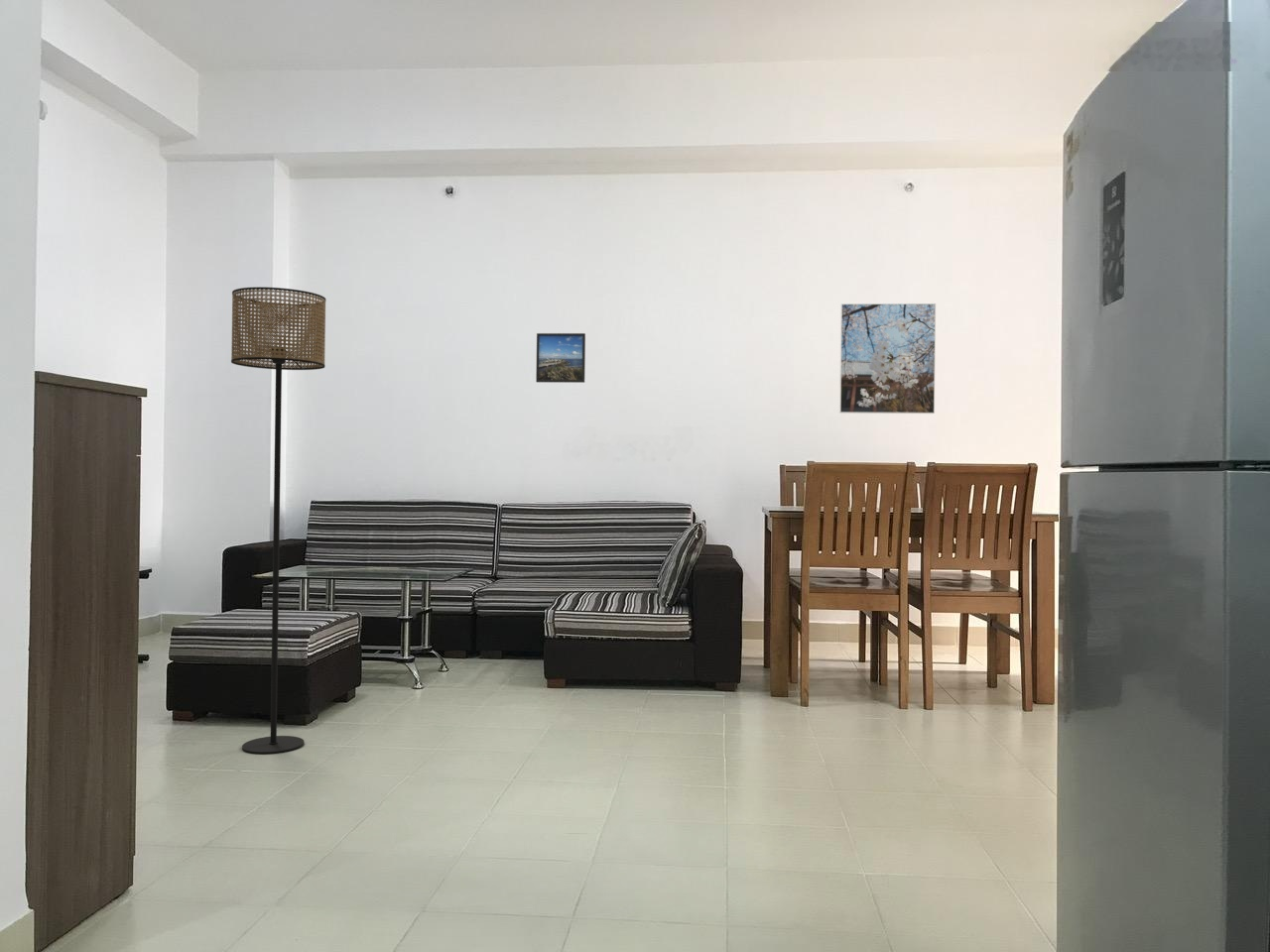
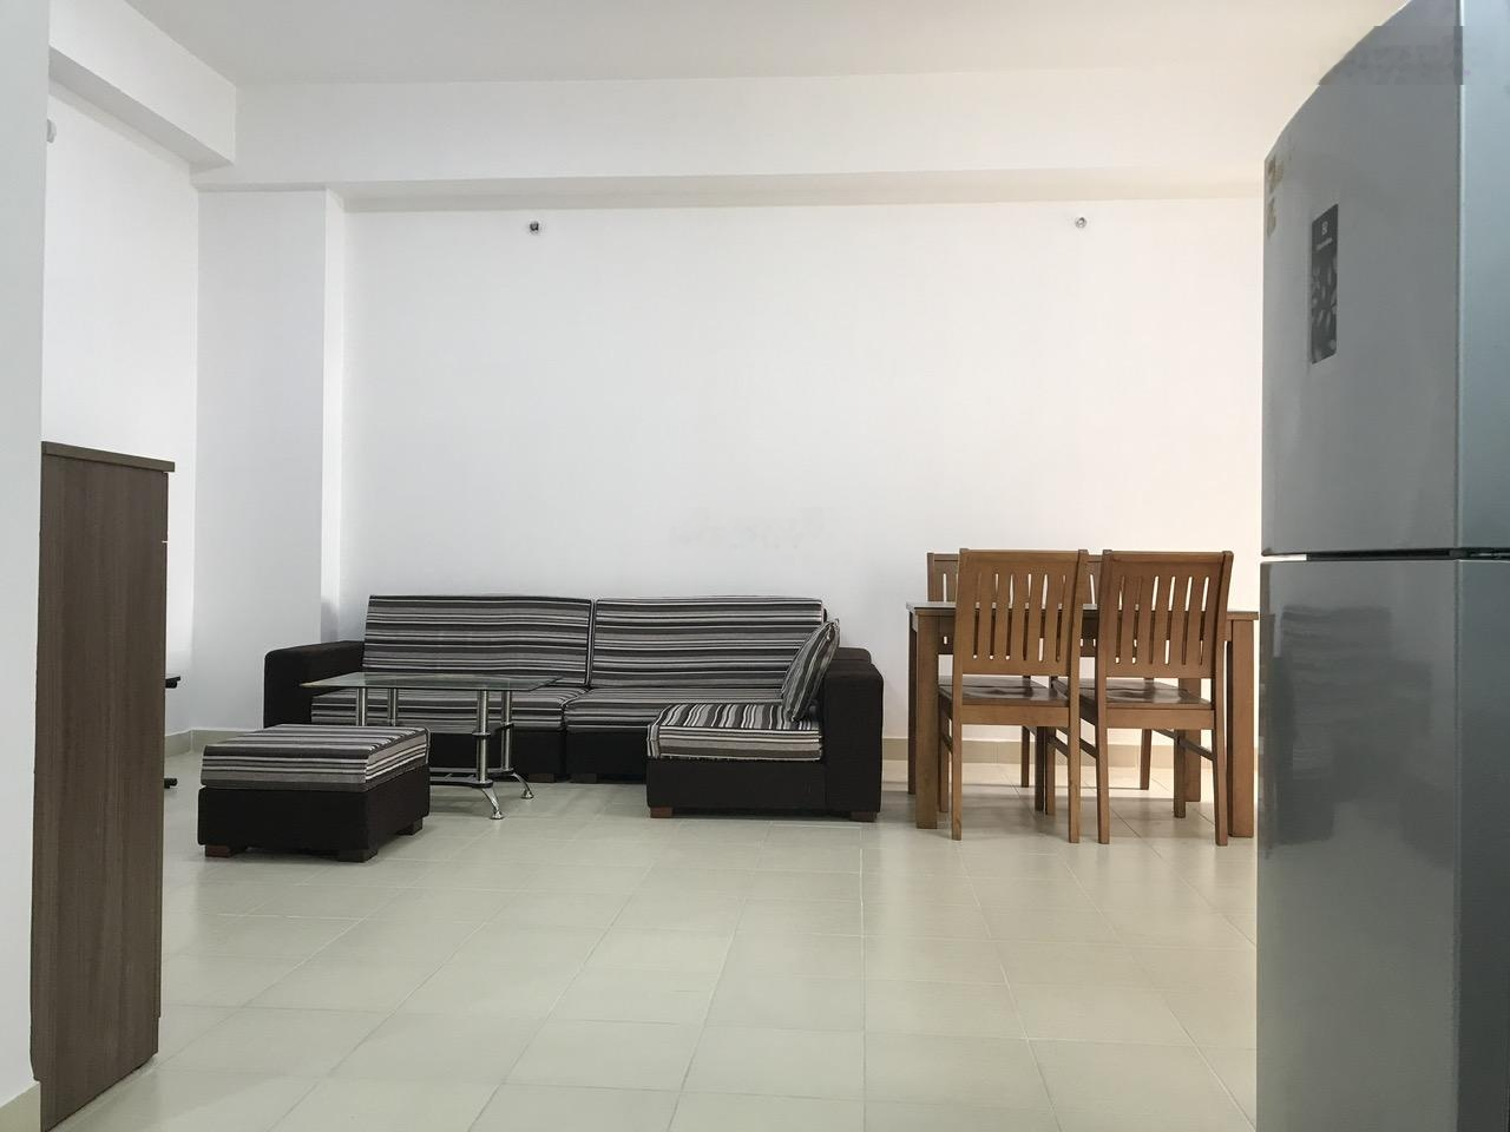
- floor lamp (276, 521)
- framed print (561, 357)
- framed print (887, 358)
